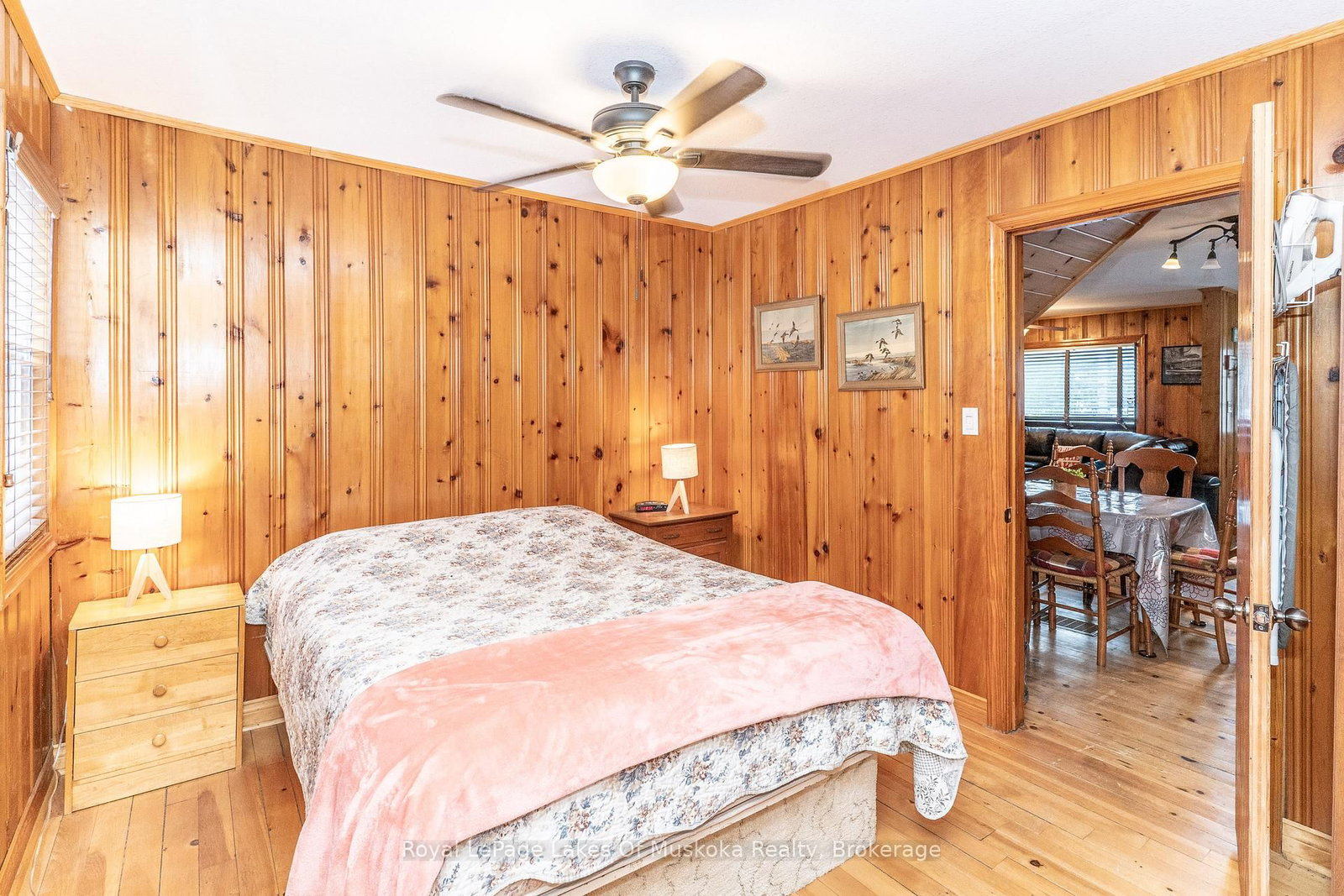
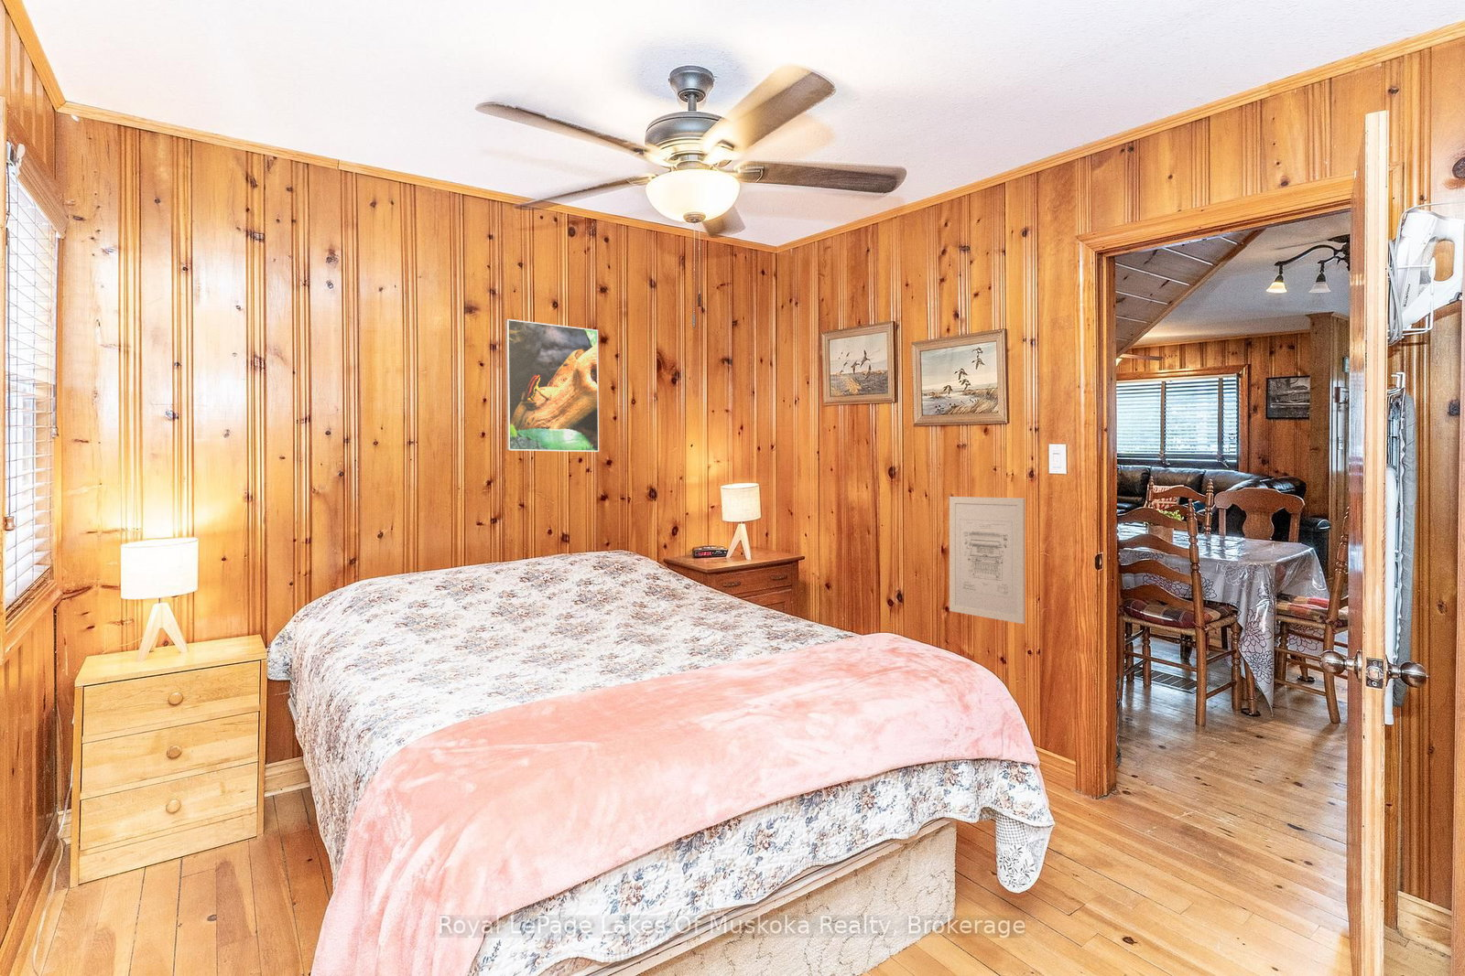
+ wall art (985, 557)
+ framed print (553, 388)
